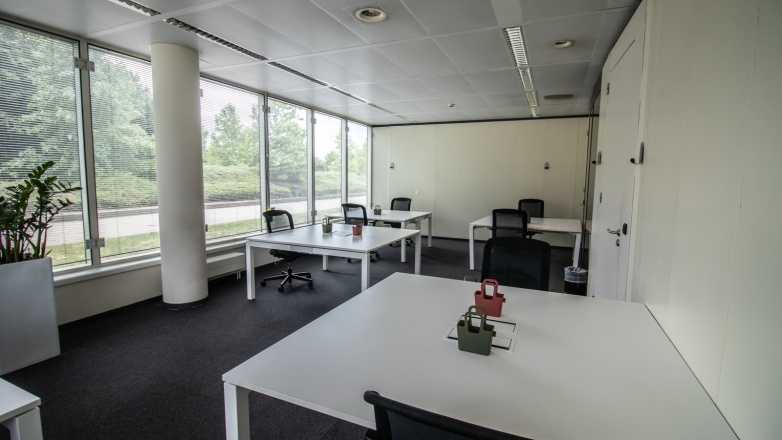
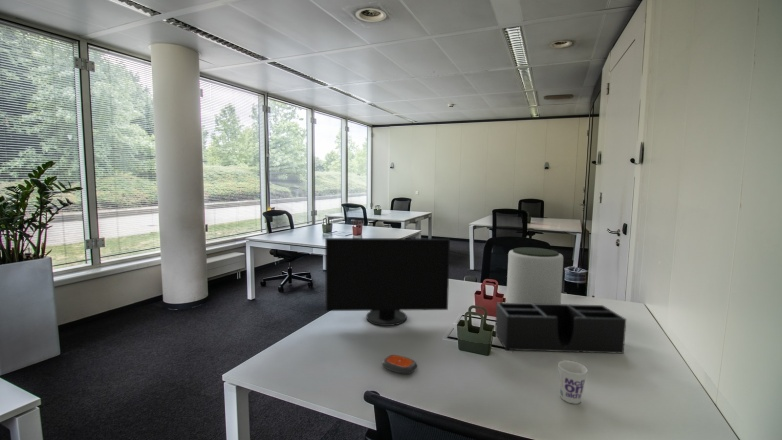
+ remote control (399, 364)
+ desk organizer (556, 326)
+ computer monitor (387, 277)
+ plant pot (533, 279)
+ cup (571, 382)
